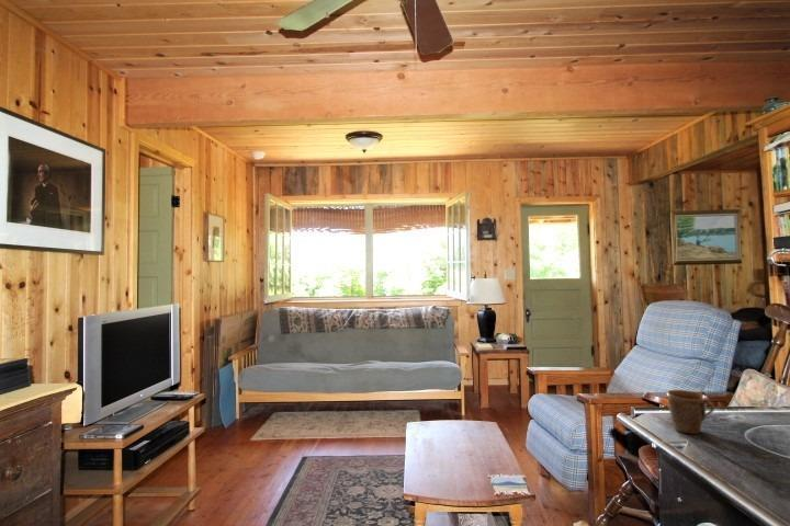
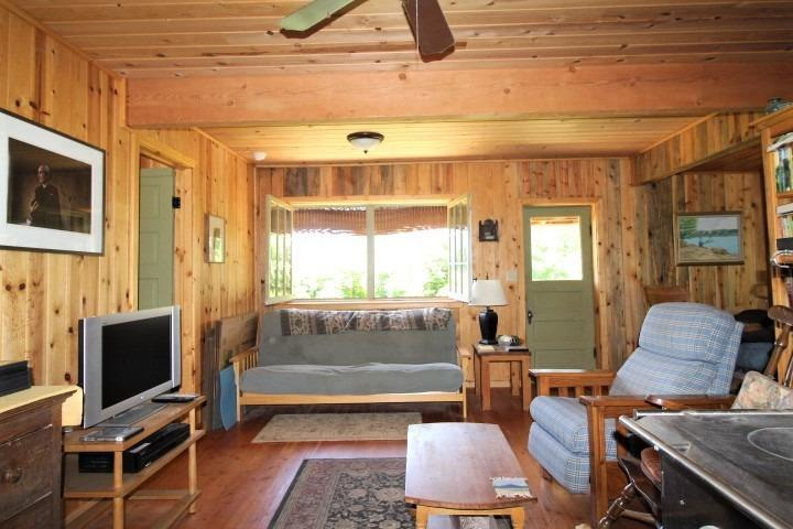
- mug (690, 412)
